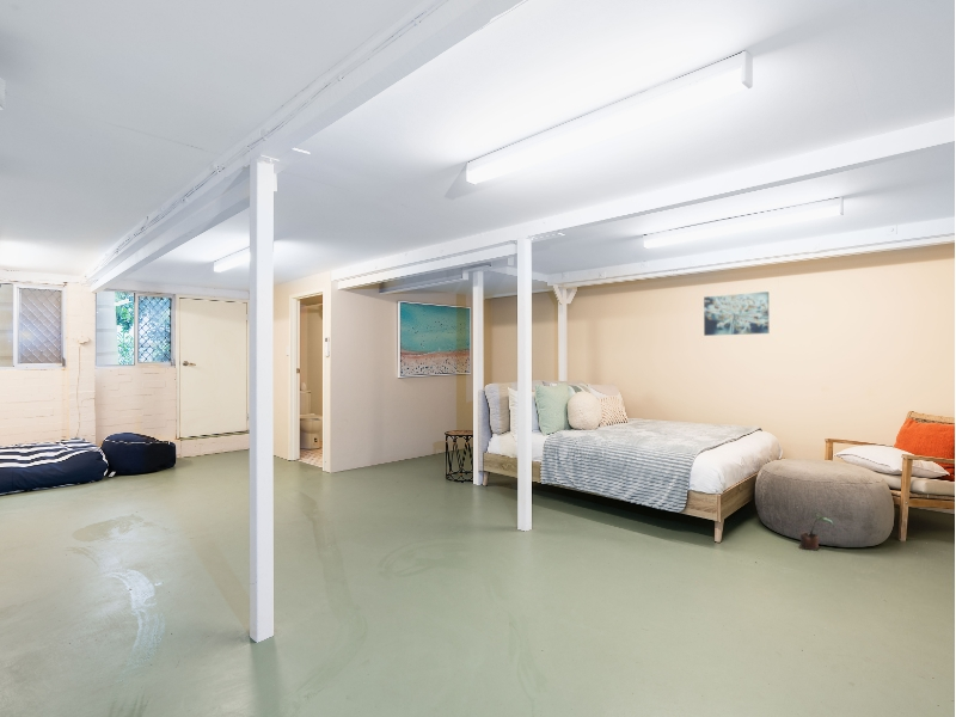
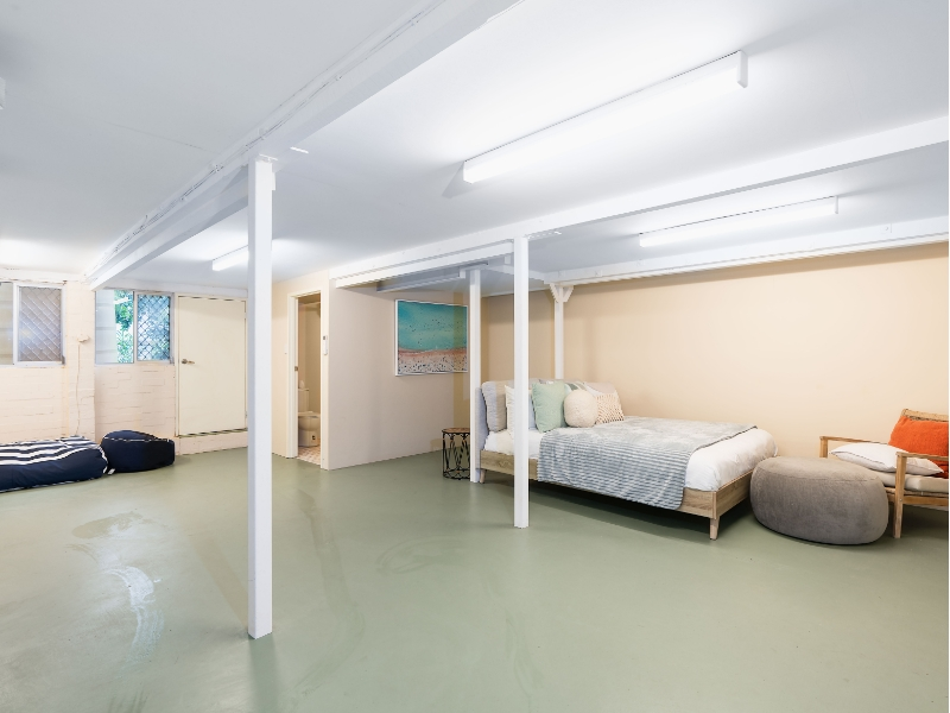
- potted plant (813, 528)
- wall art (735, 314)
